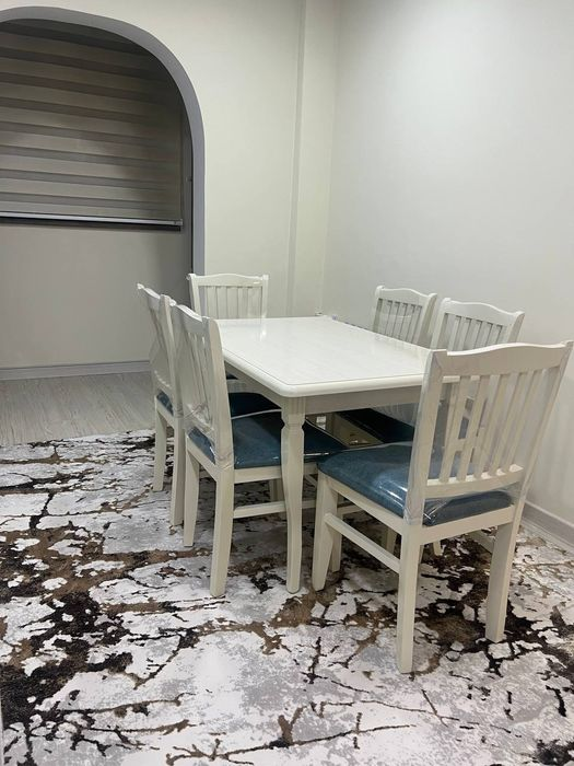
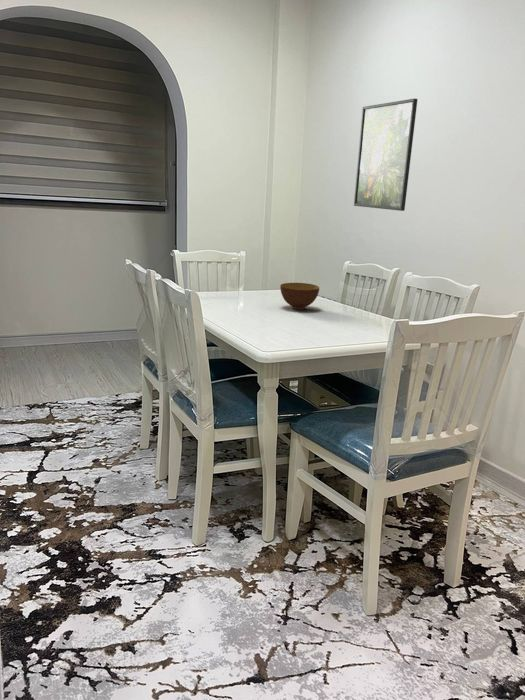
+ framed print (382, 157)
+ bowl (299, 297)
